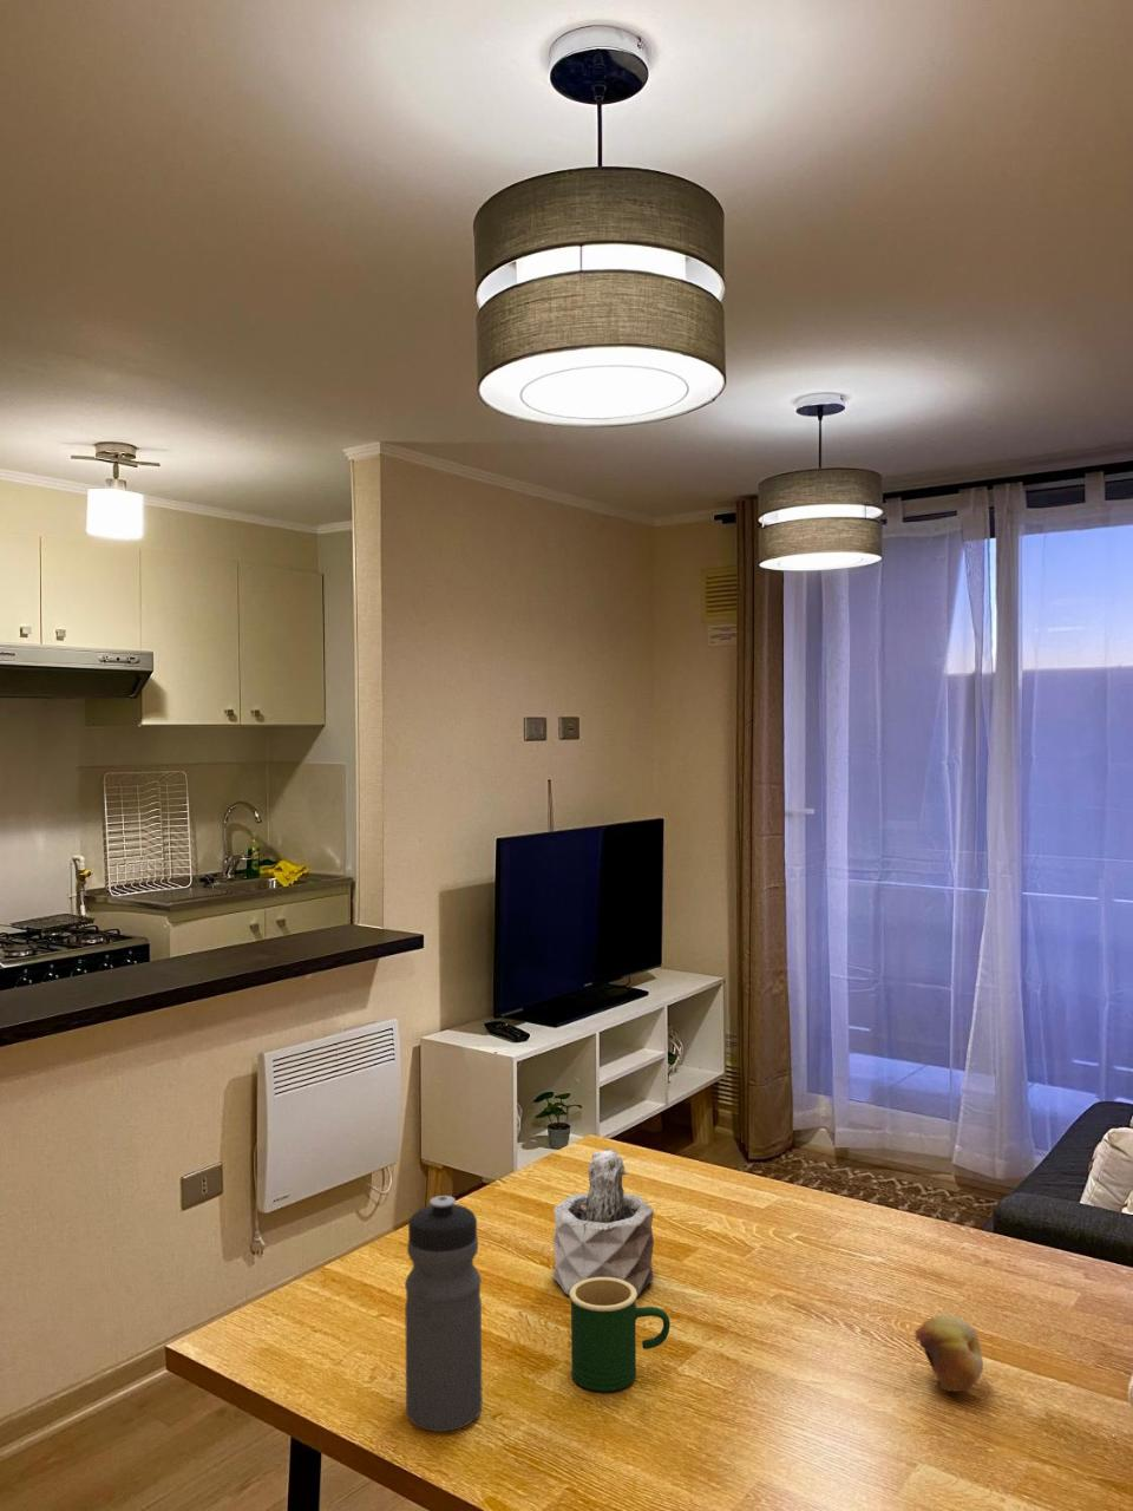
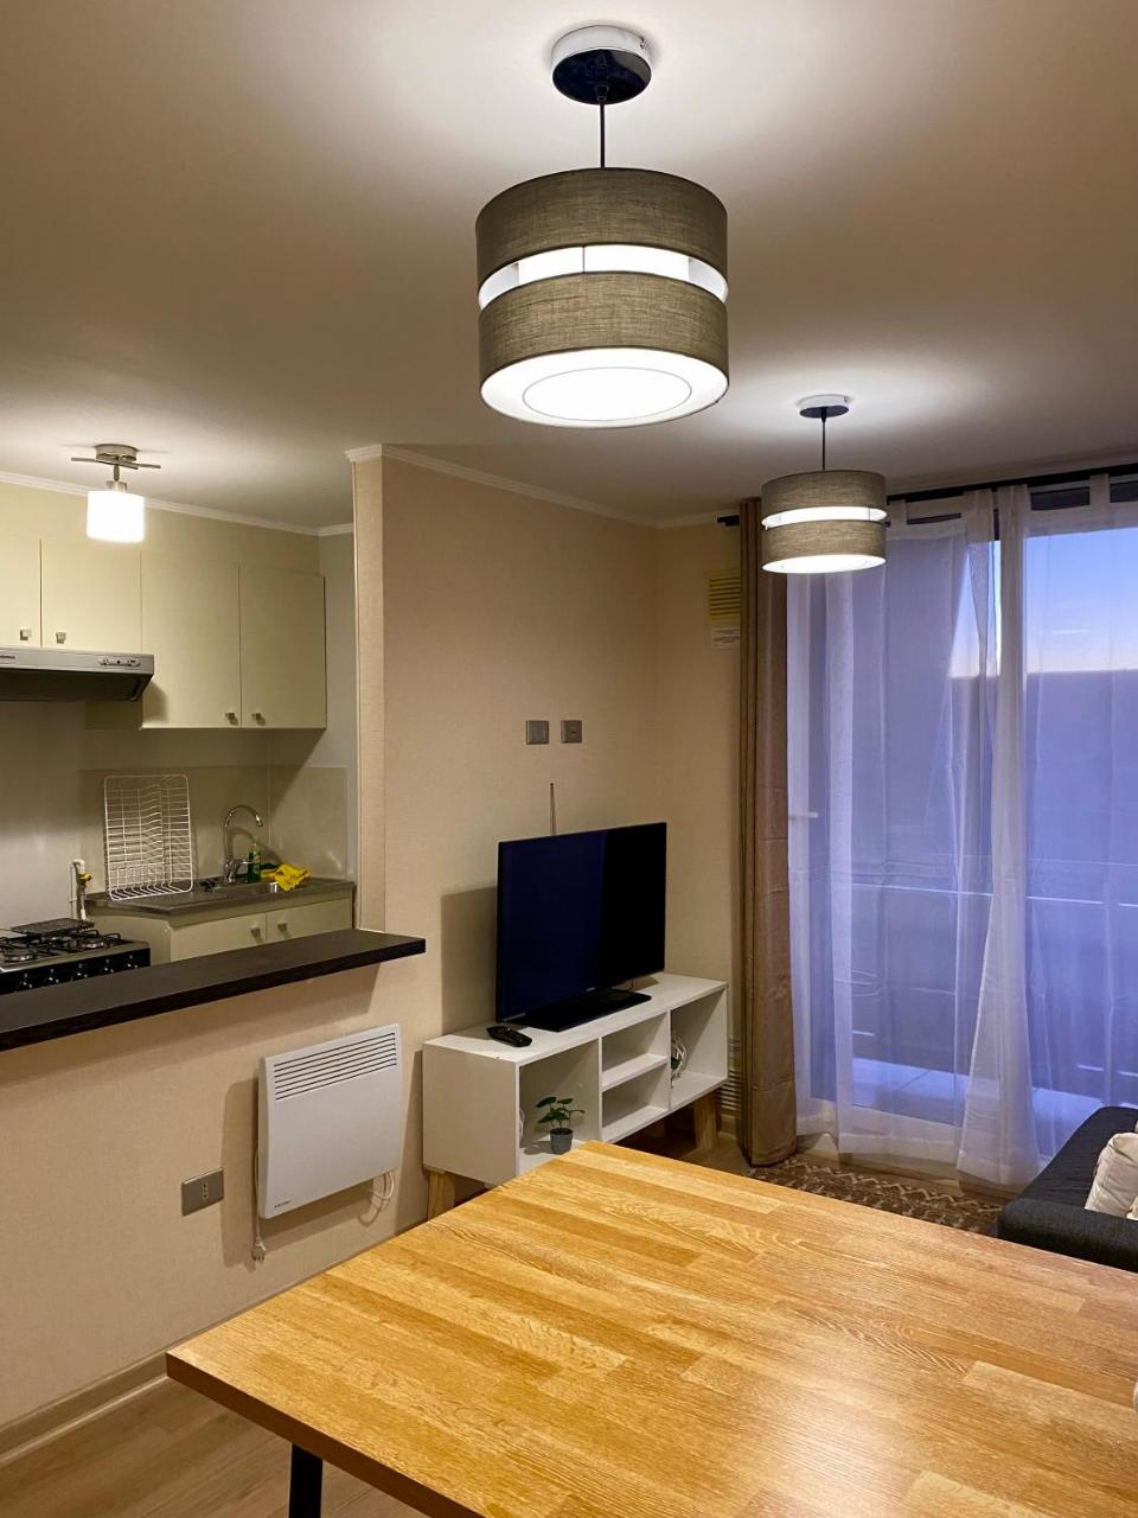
- succulent plant (603, 1215)
- mug (620, 1331)
- fruit (949, 1352)
- water bottle (443, 1304)
